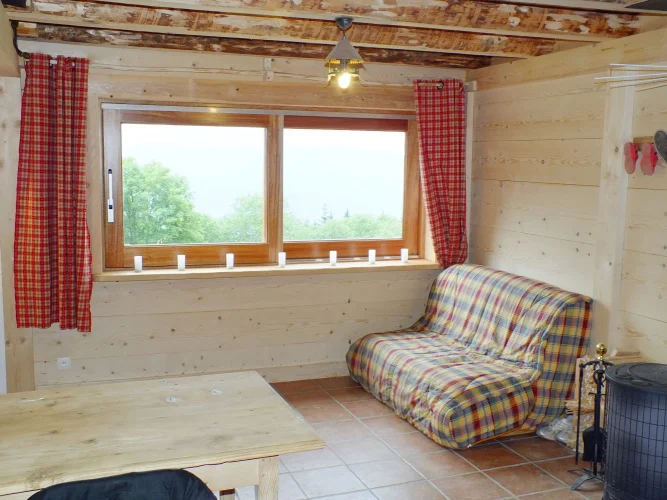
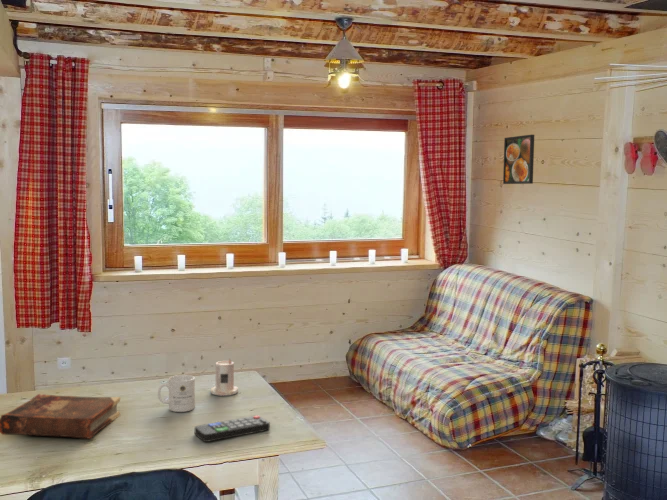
+ candle (224, 375)
+ book (62, 416)
+ mug (176, 393)
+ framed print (518, 160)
+ remote control (232, 427)
